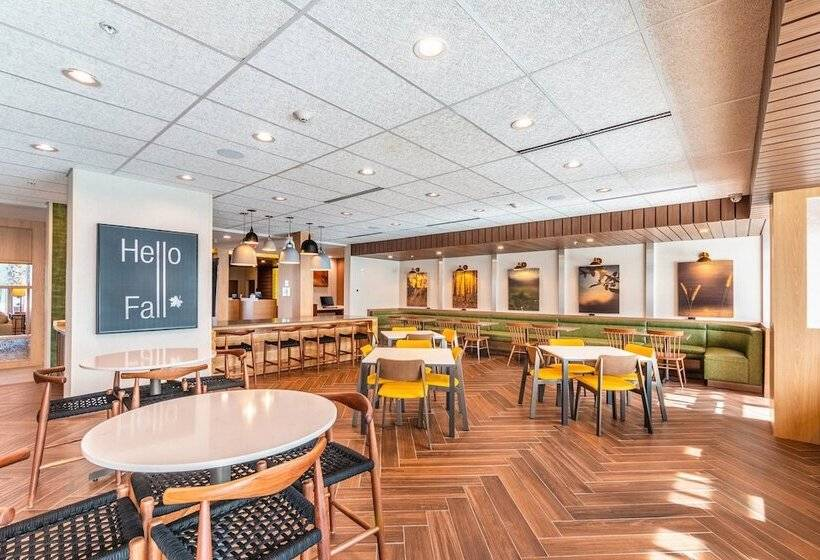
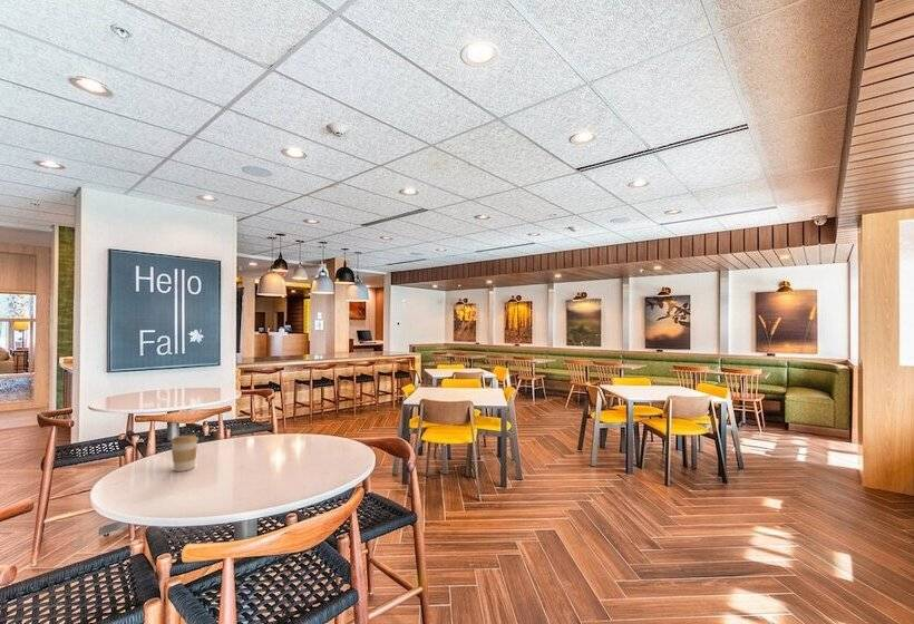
+ coffee cup (184, 451)
